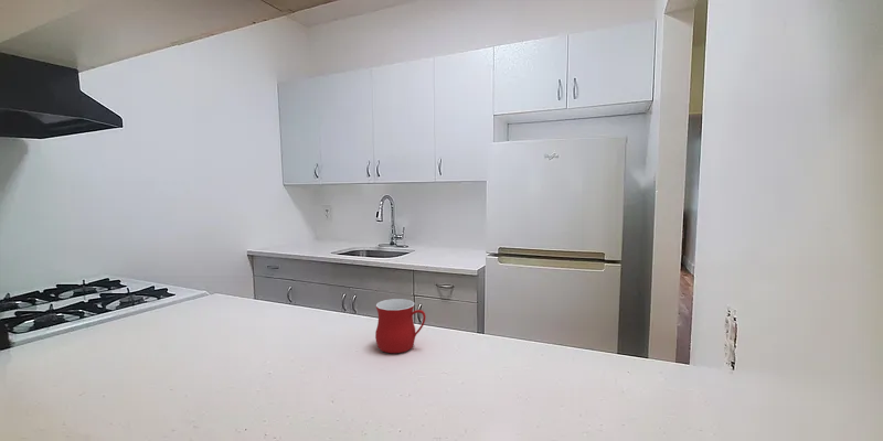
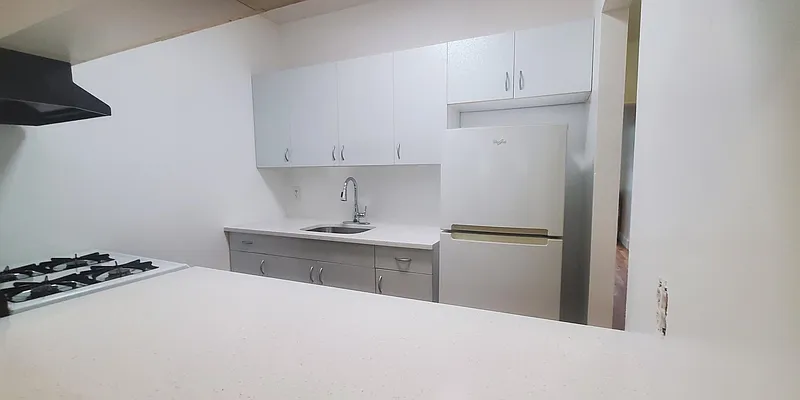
- mug (401, 325)
